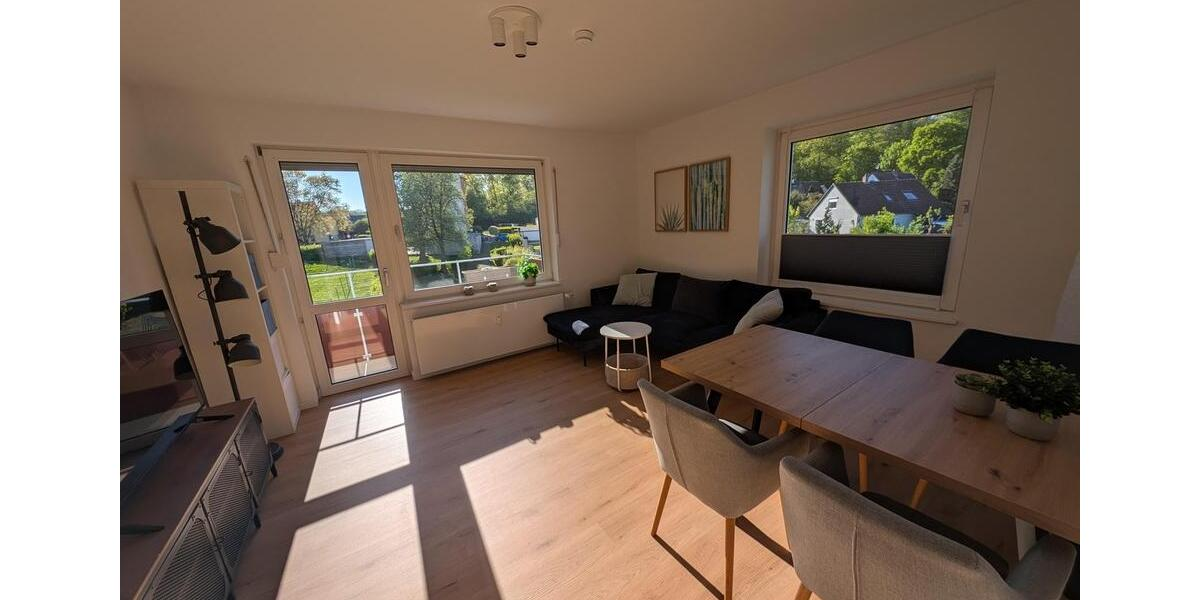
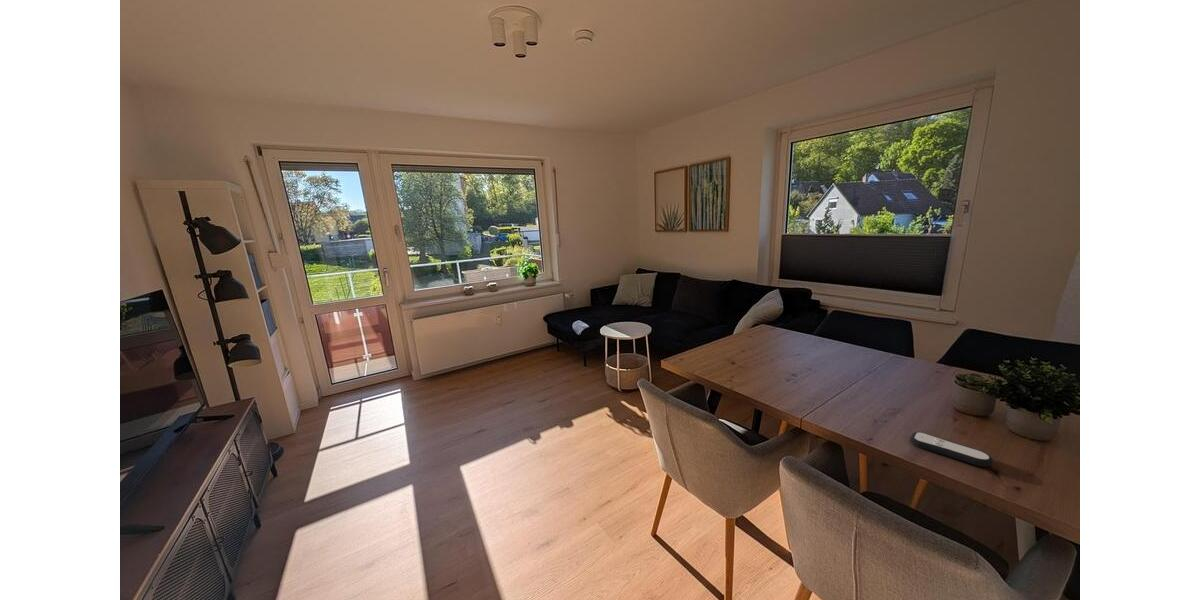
+ remote control (949, 448)
